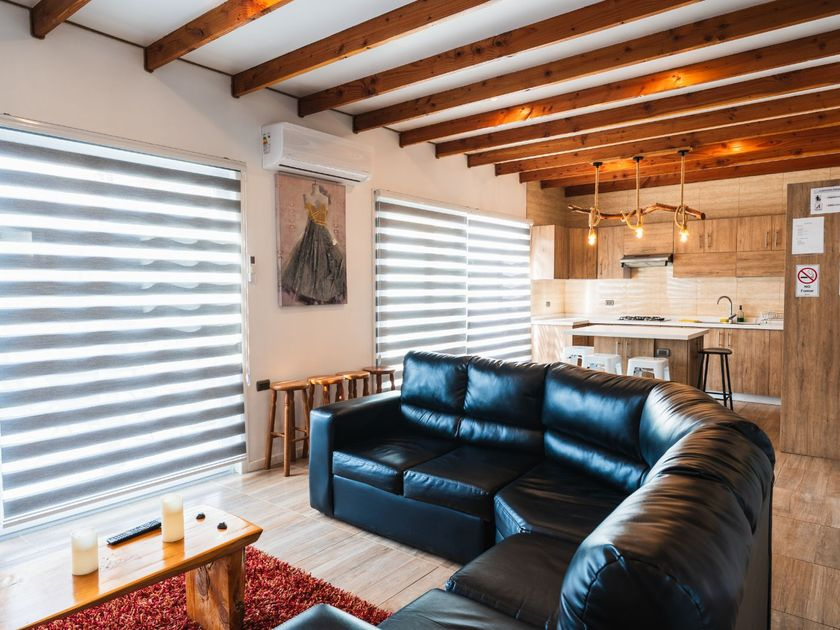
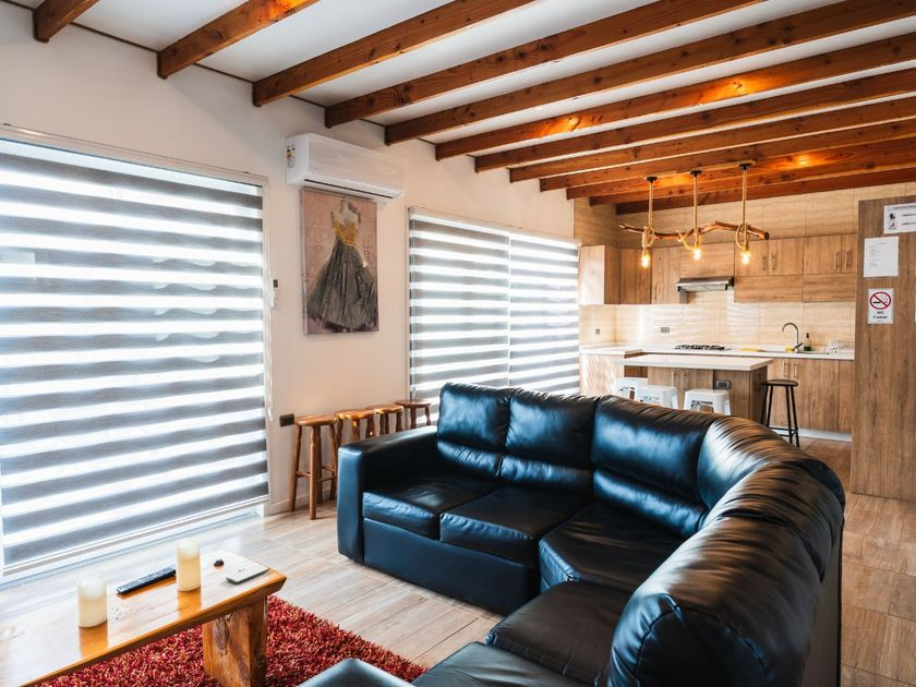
+ smartphone (248, 574)
